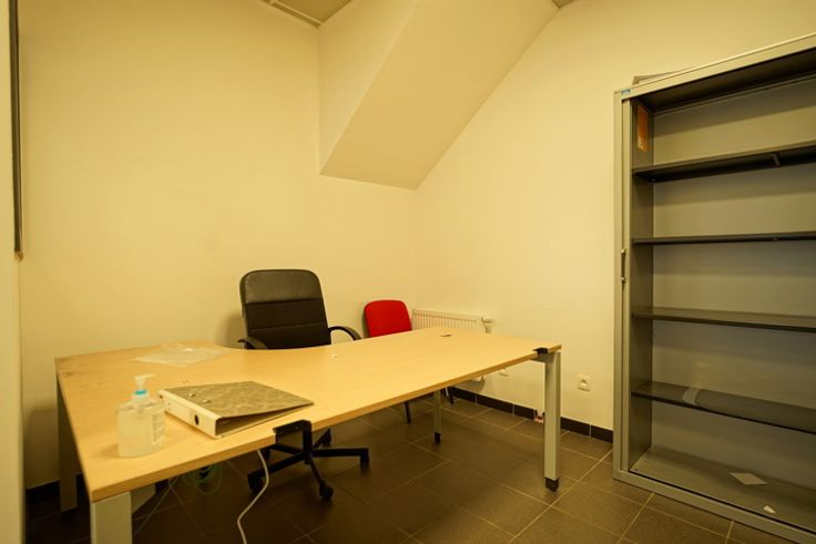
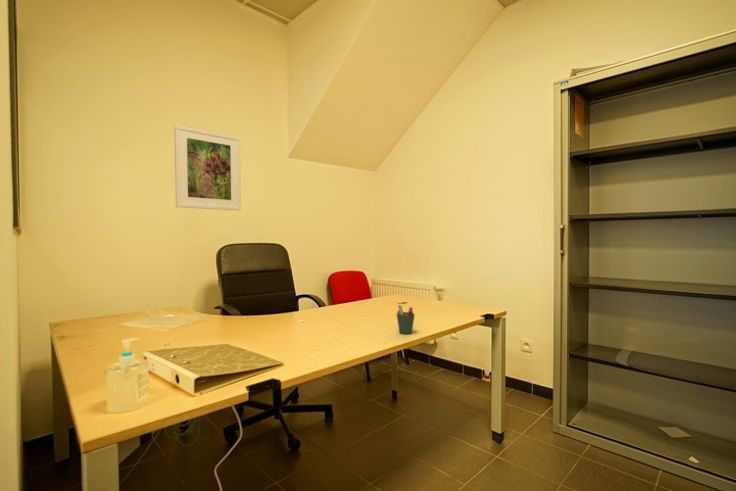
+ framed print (209, 170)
+ pen holder (405, 318)
